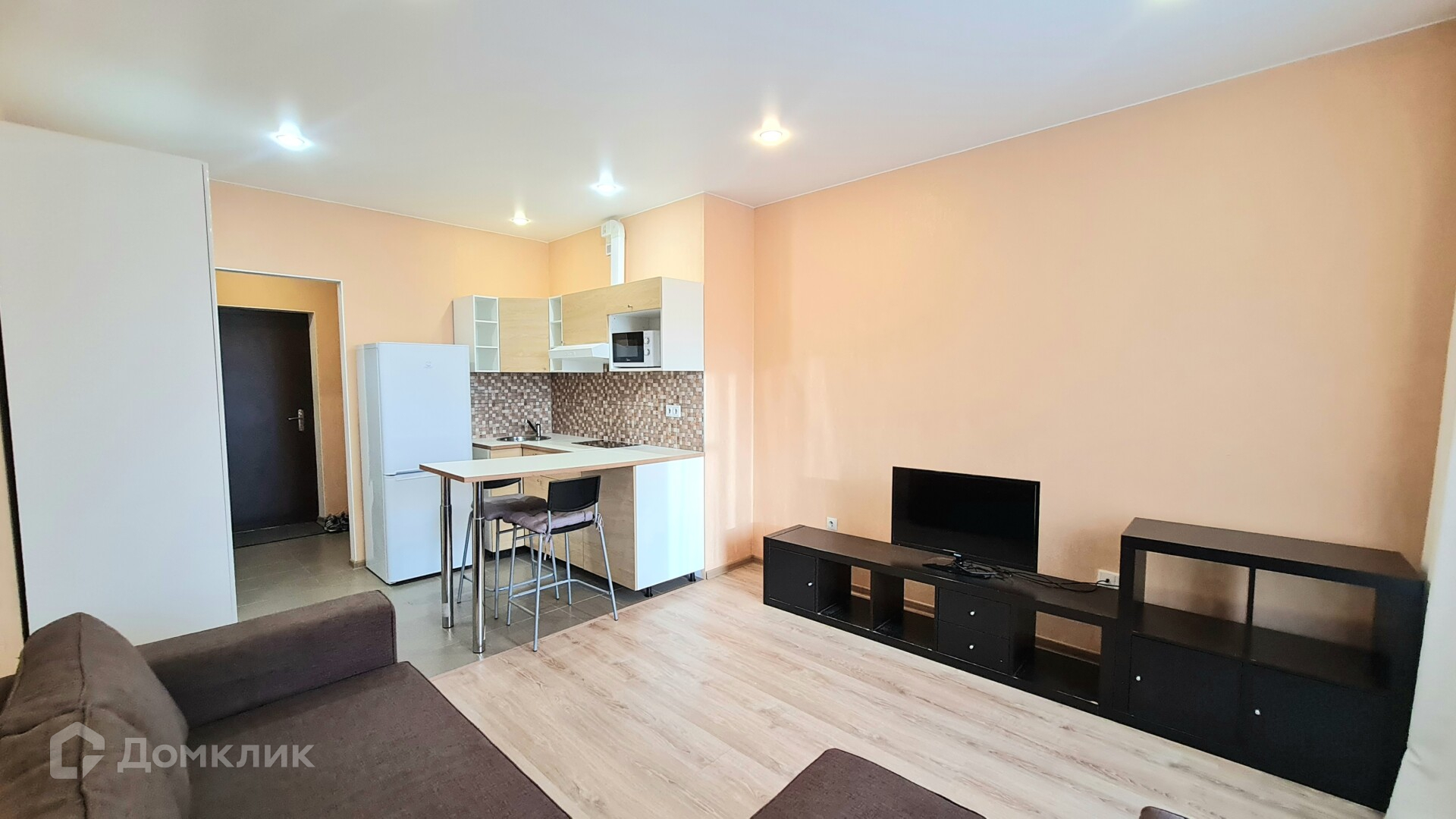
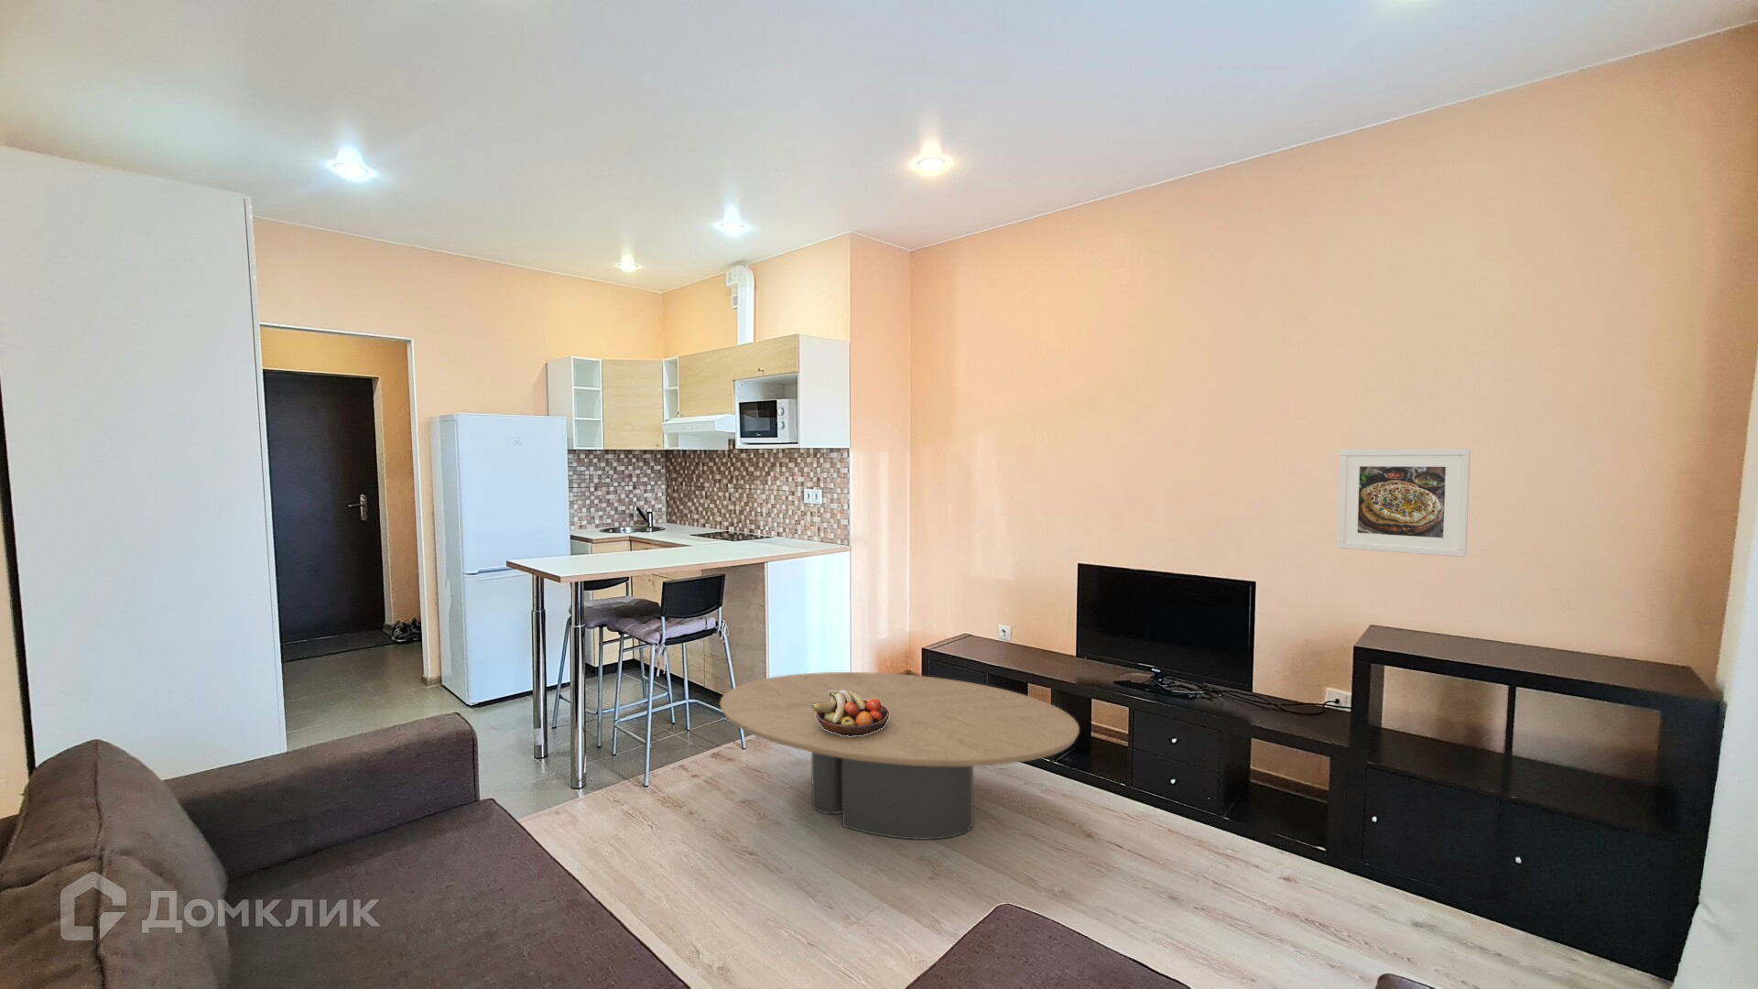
+ coffee table (890, 760)
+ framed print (1399, 501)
+ fruit bowl (851, 708)
